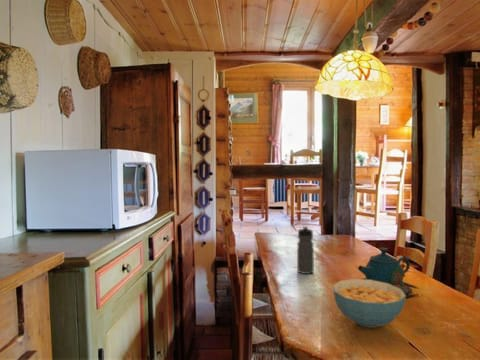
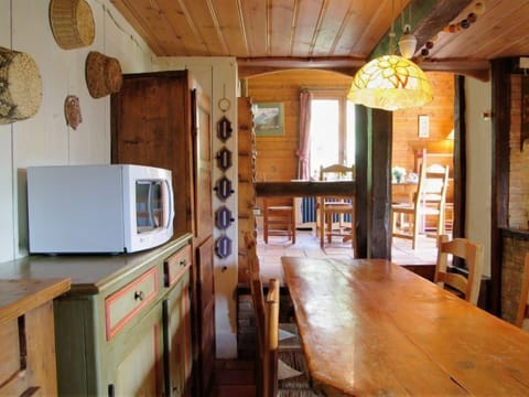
- water bottle (305, 249)
- teapot (386, 267)
- cereal bowl (367, 306)
